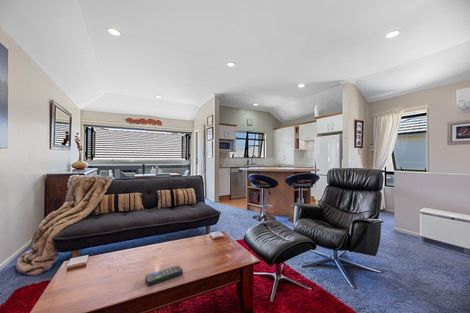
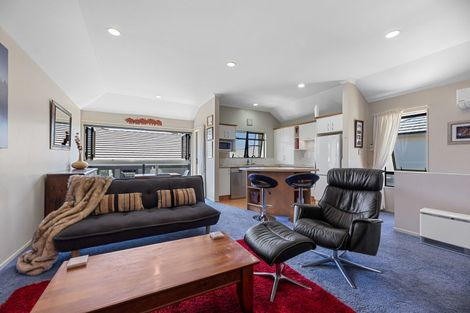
- remote control (164, 274)
